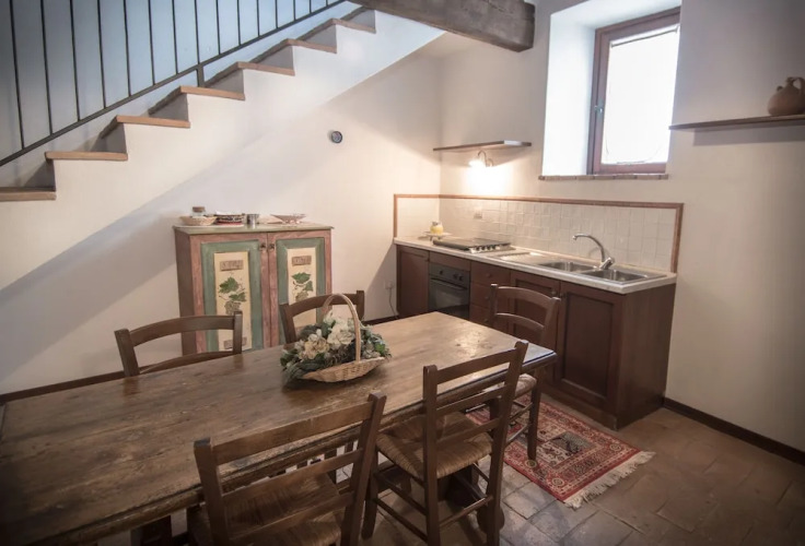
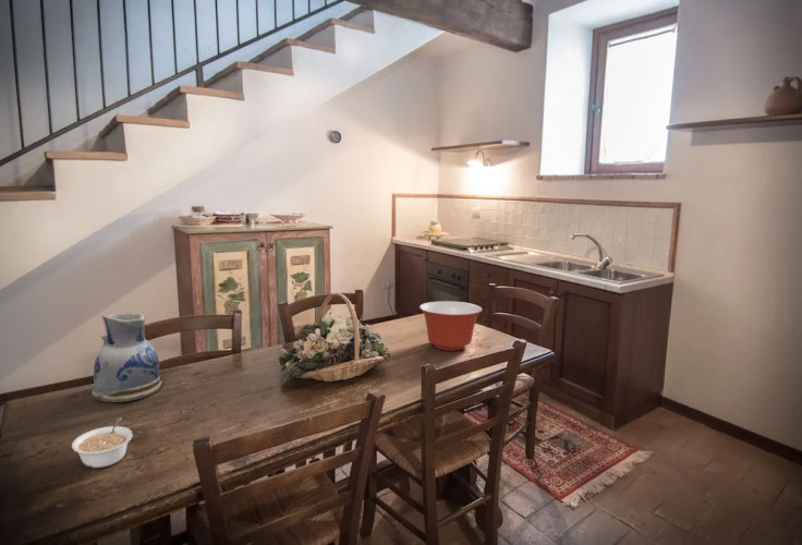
+ legume (102, 445)
+ mixing bowl (450, 326)
+ ceramic pitcher (125, 352)
